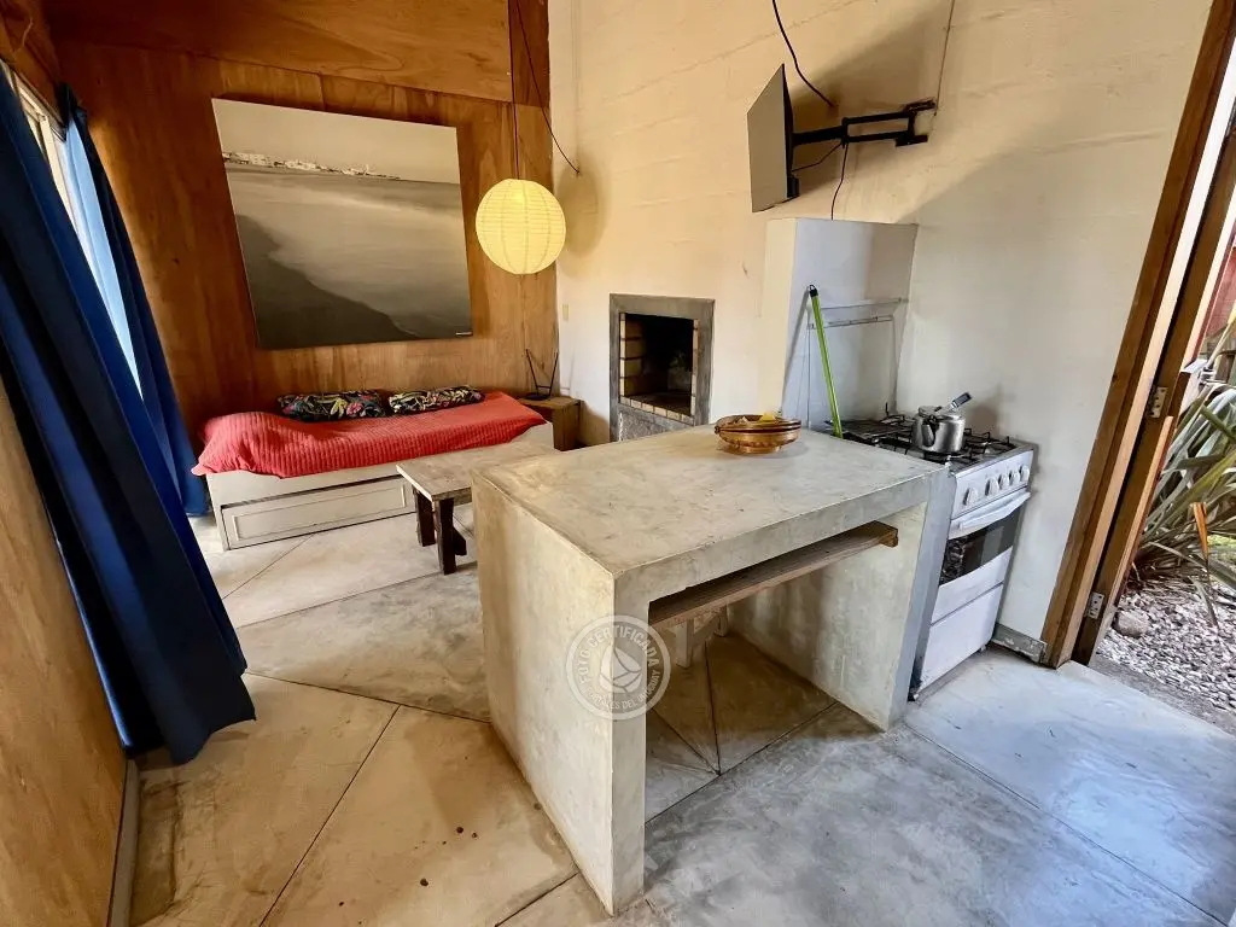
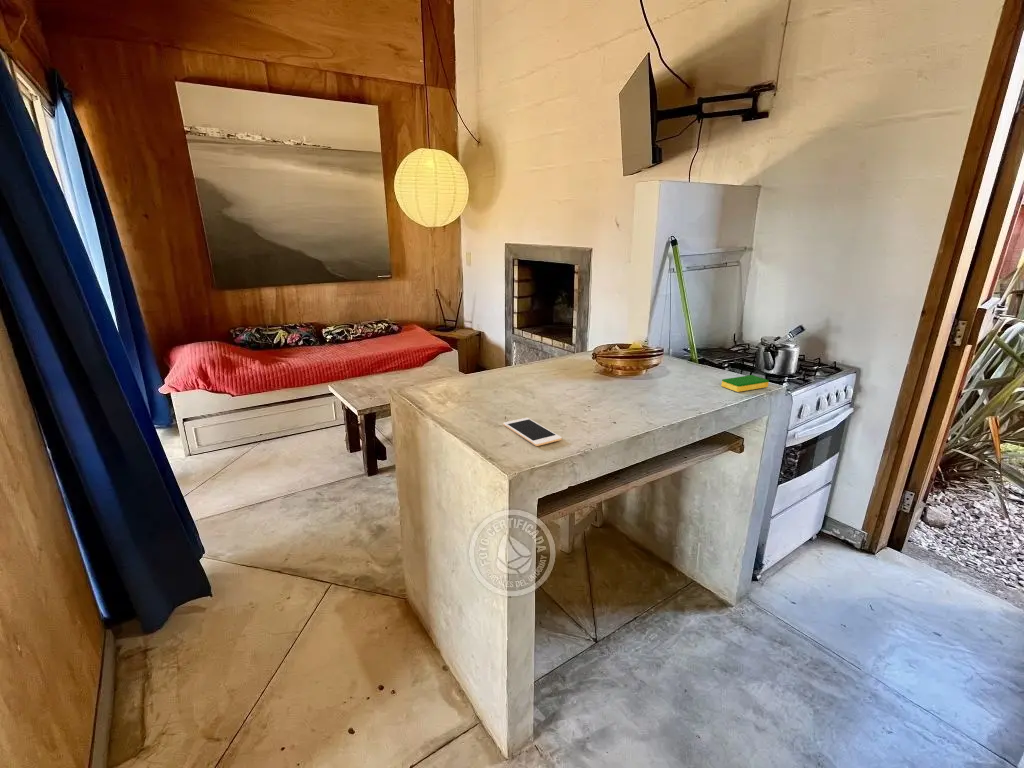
+ dish sponge (744, 383)
+ cell phone (531, 430)
